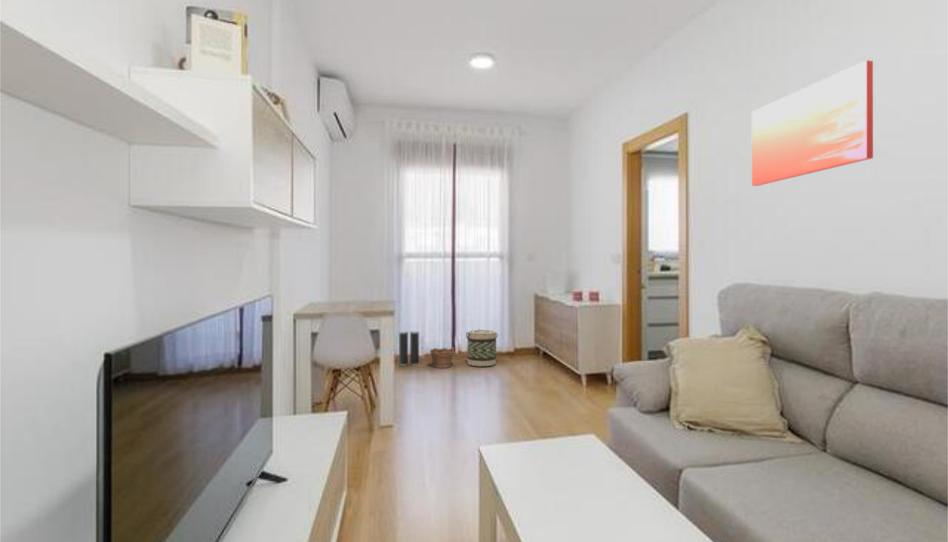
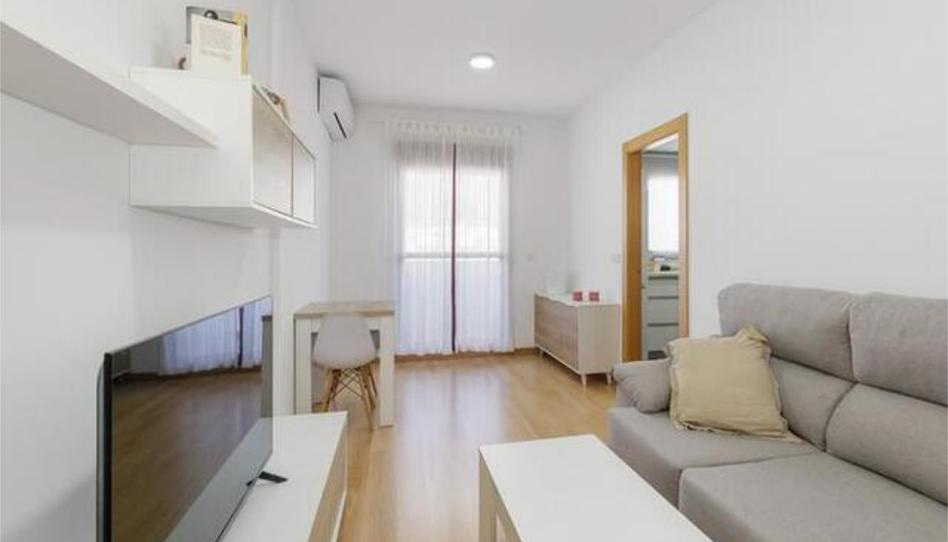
- basket (481, 346)
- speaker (407, 348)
- clay pot (442, 354)
- wall art (804, 131)
